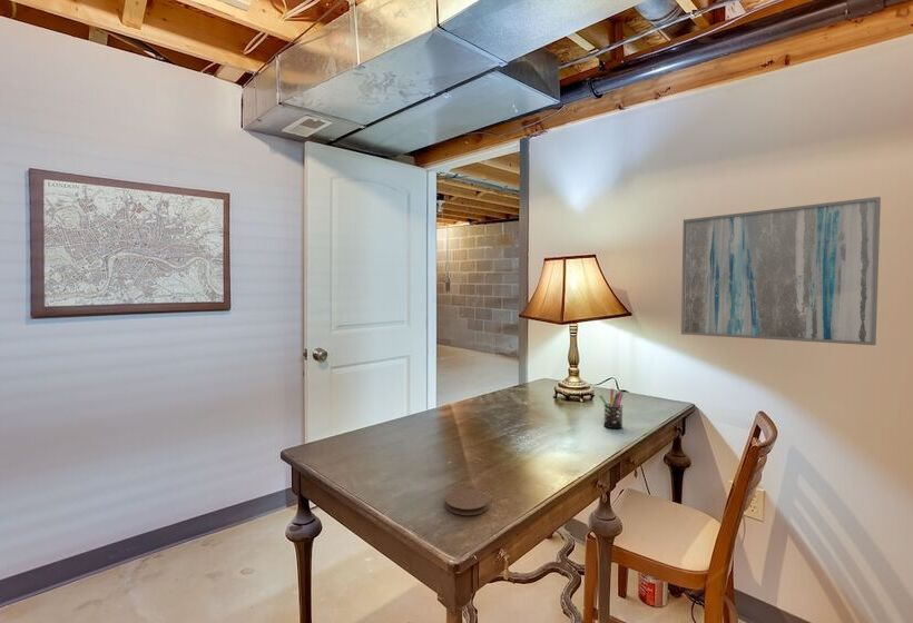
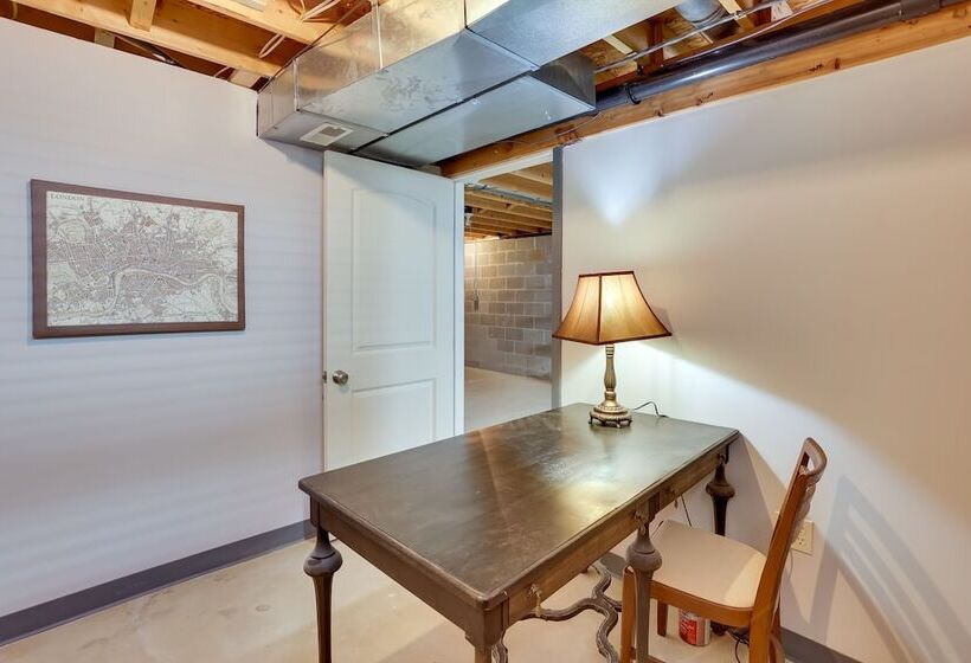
- coaster (467, 501)
- pen holder (610, 407)
- wall art (768, 275)
